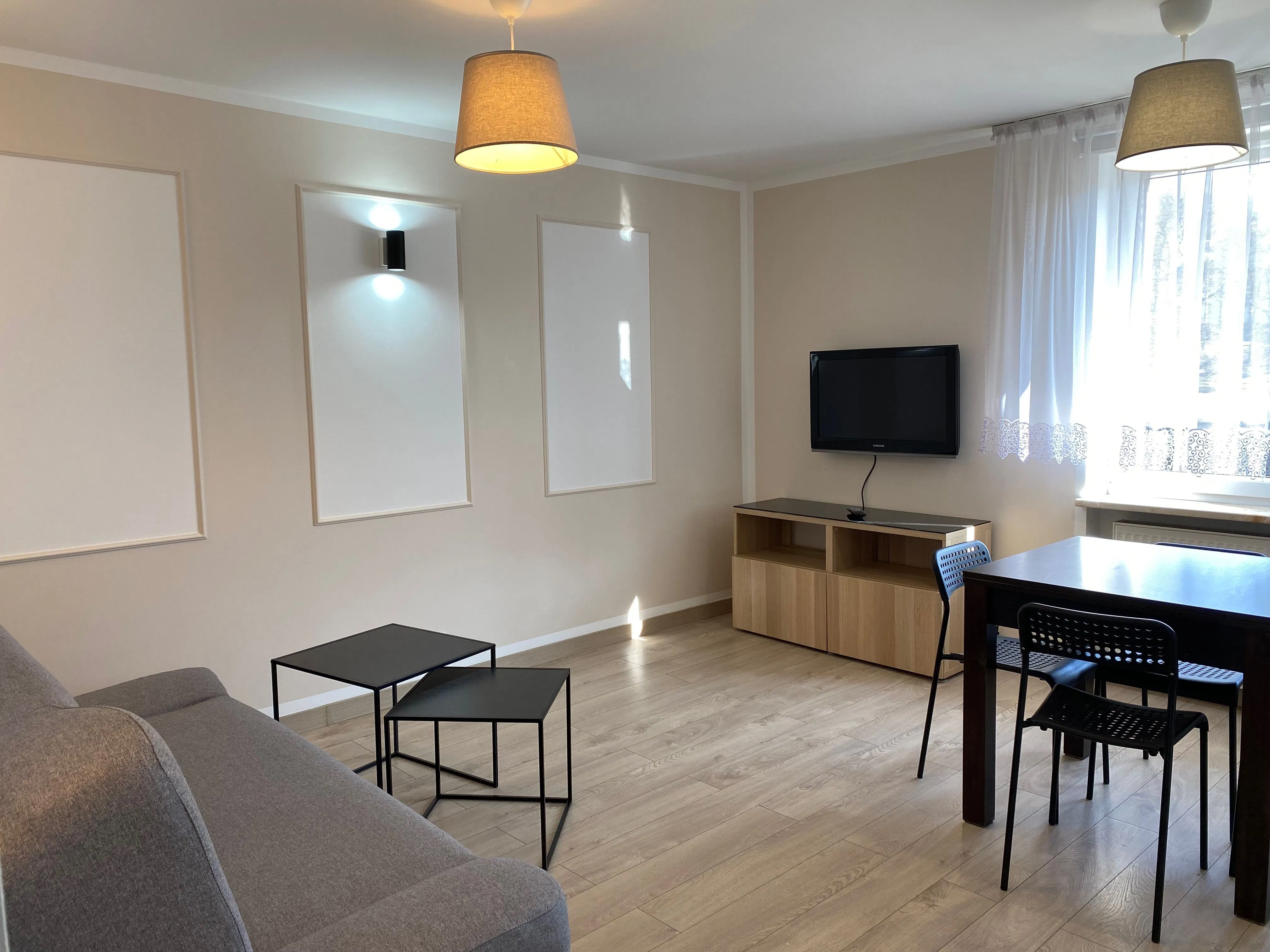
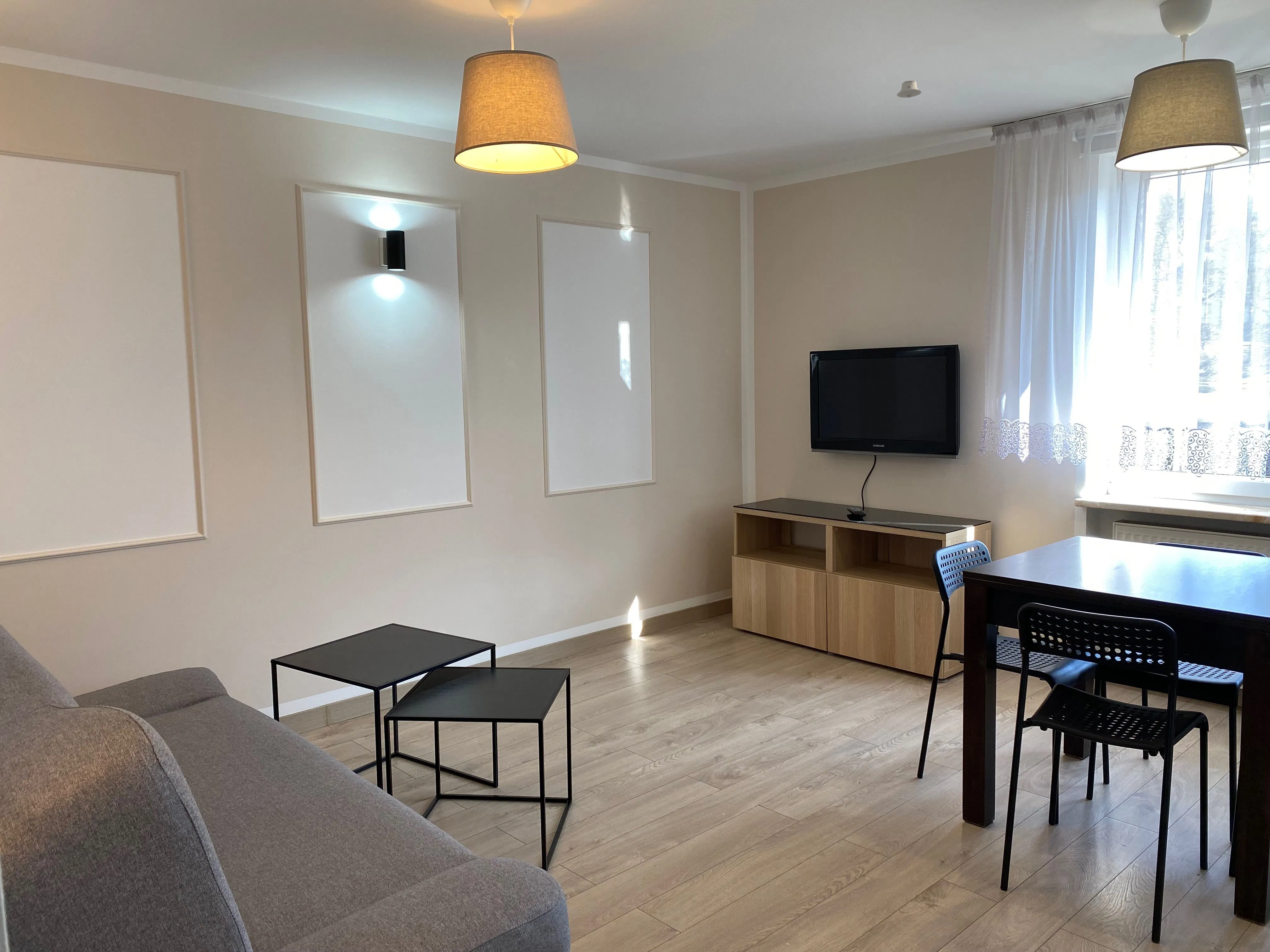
+ recessed light (909, 89)
